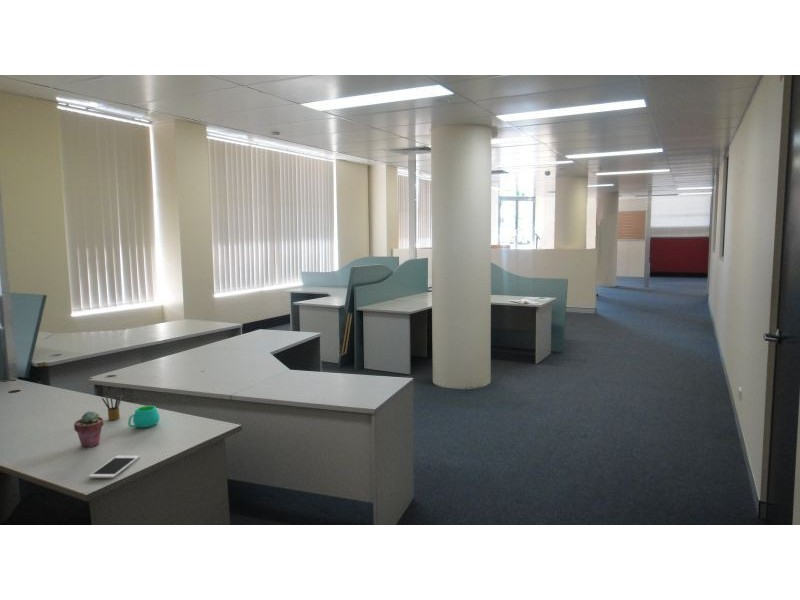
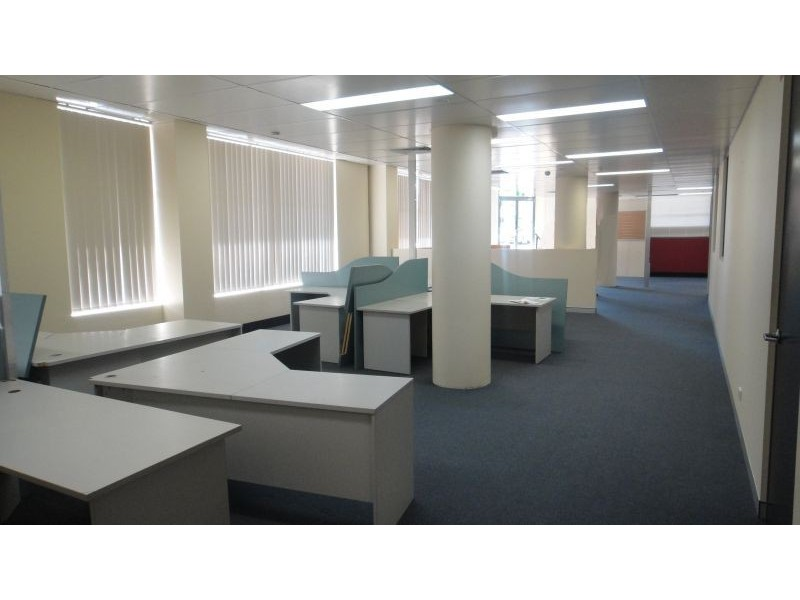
- mug (143, 417)
- pencil box (112, 406)
- potted succulent (89, 427)
- cell phone (115, 466)
